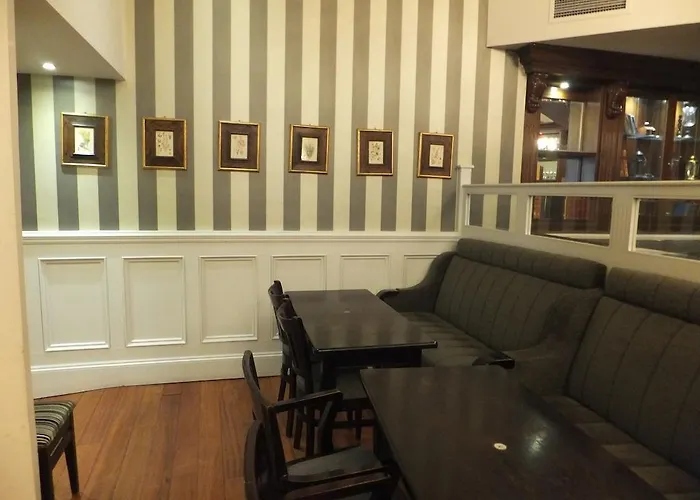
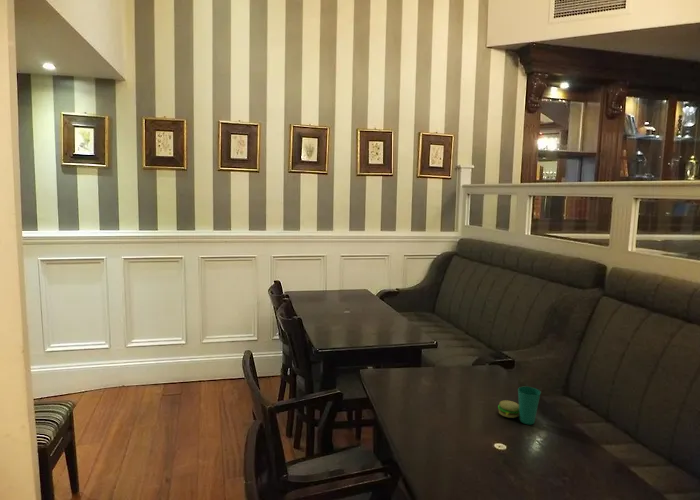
+ cup (519, 402)
